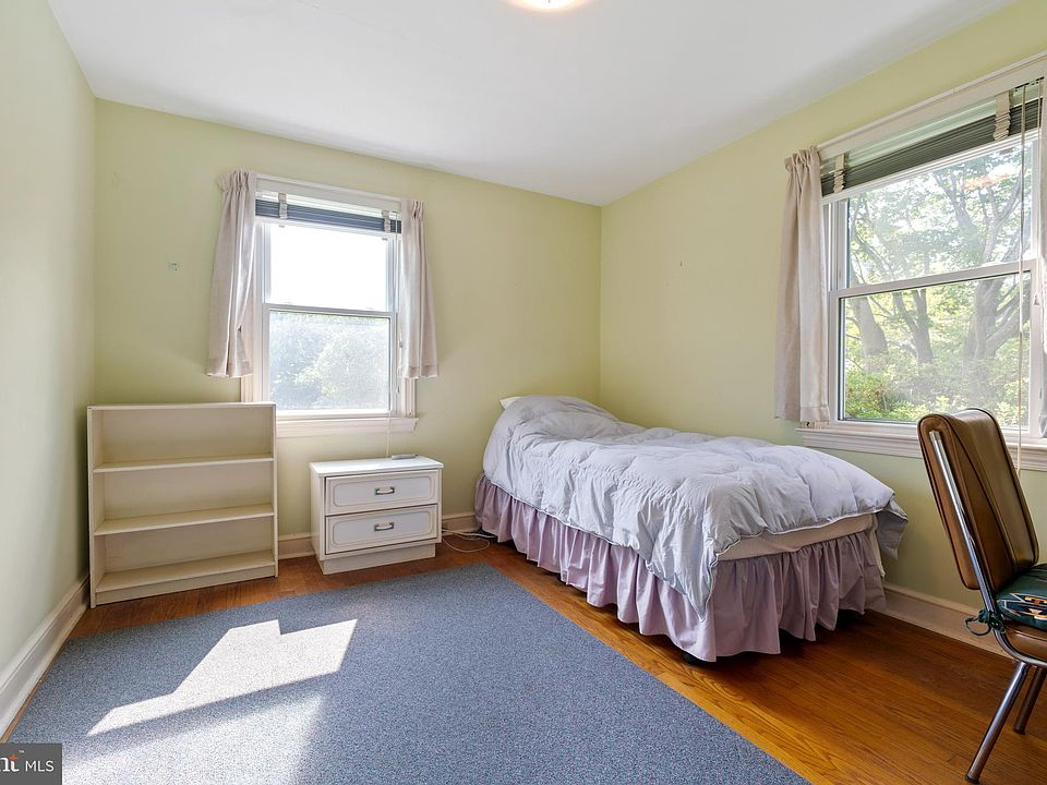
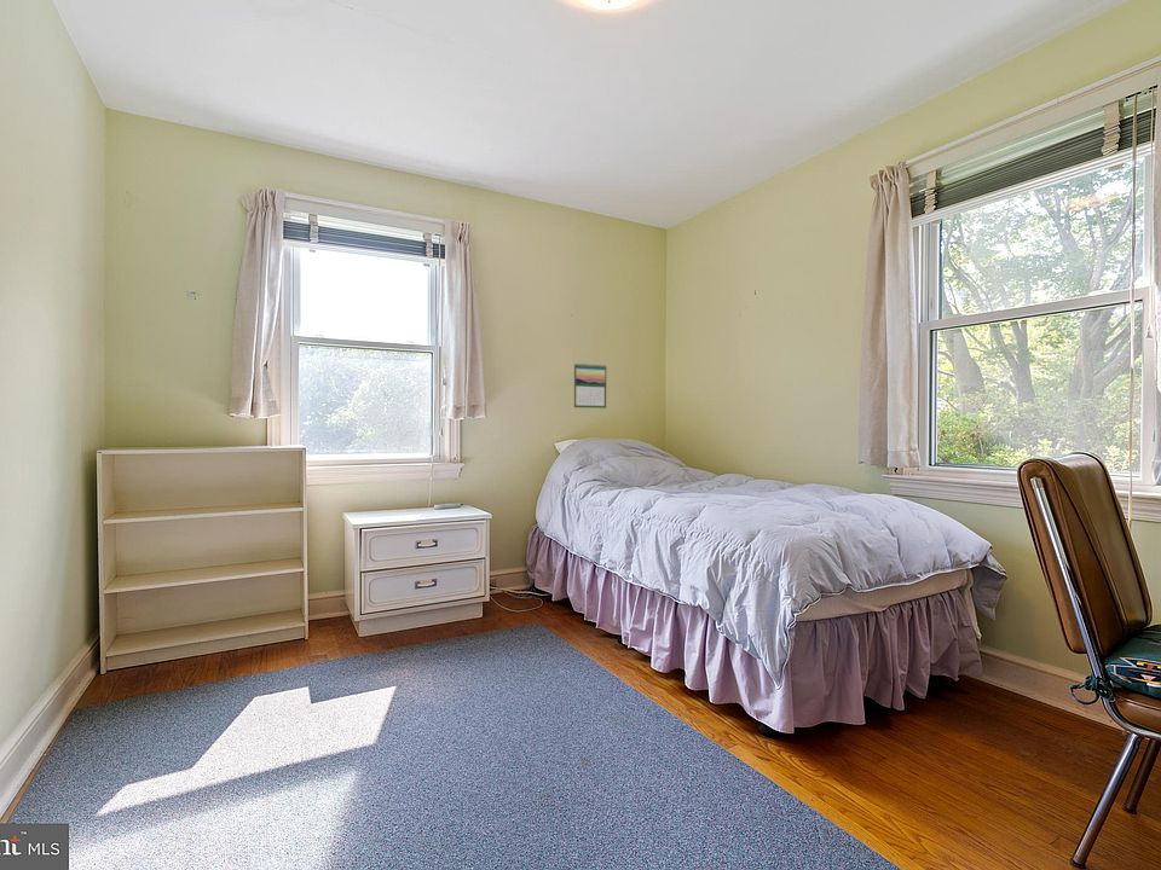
+ calendar (590, 385)
